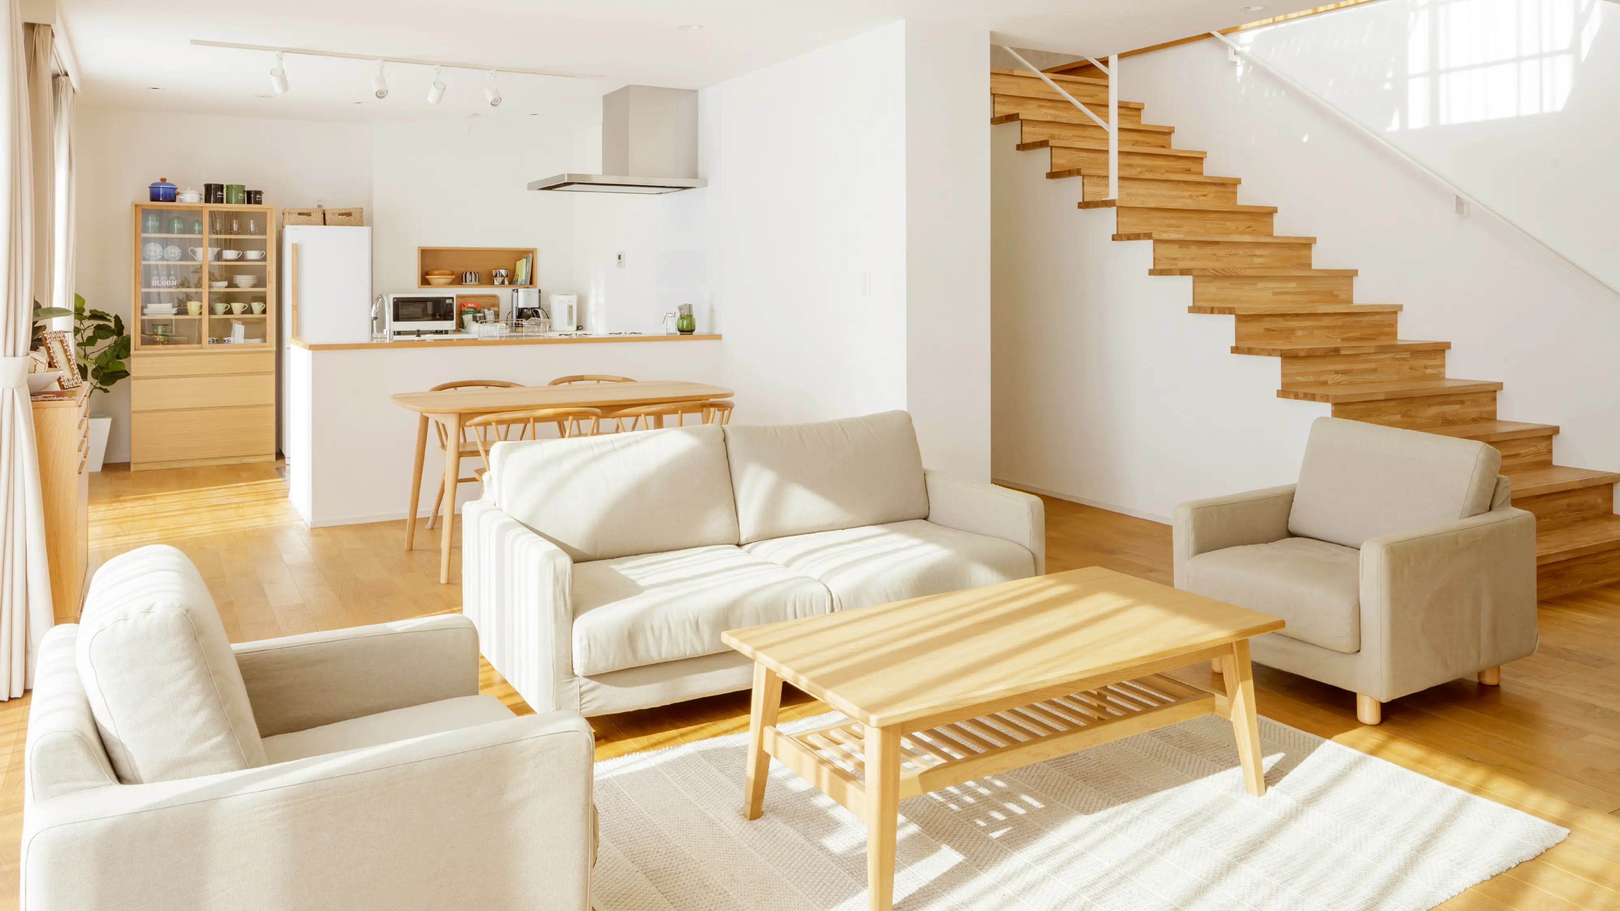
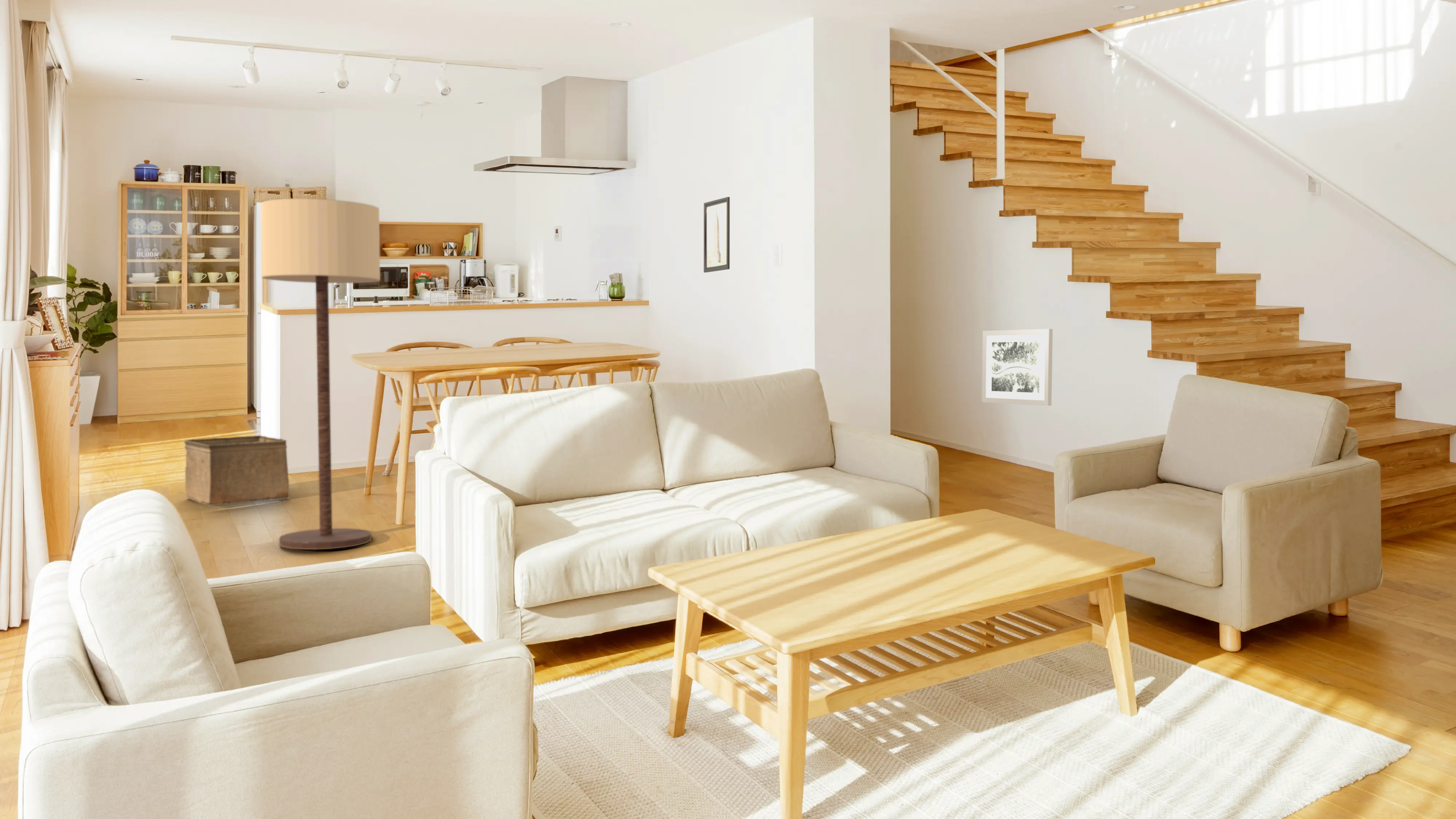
+ storage bin (236, 469)
+ floor lamp (324, 375)
+ wall art (716, 236)
+ wall art (1016, 367)
